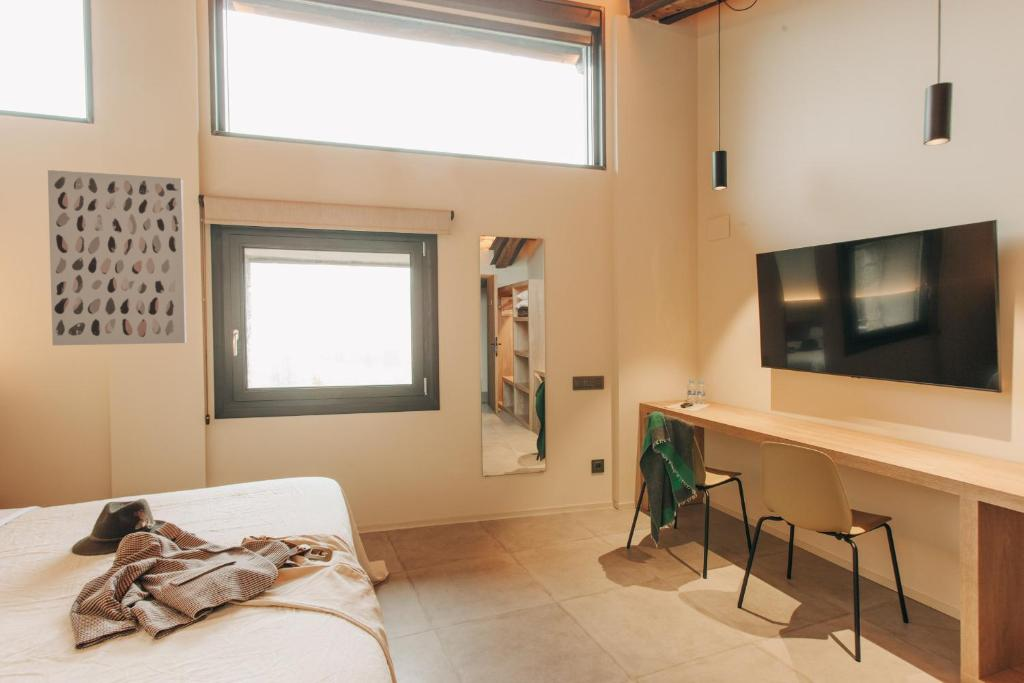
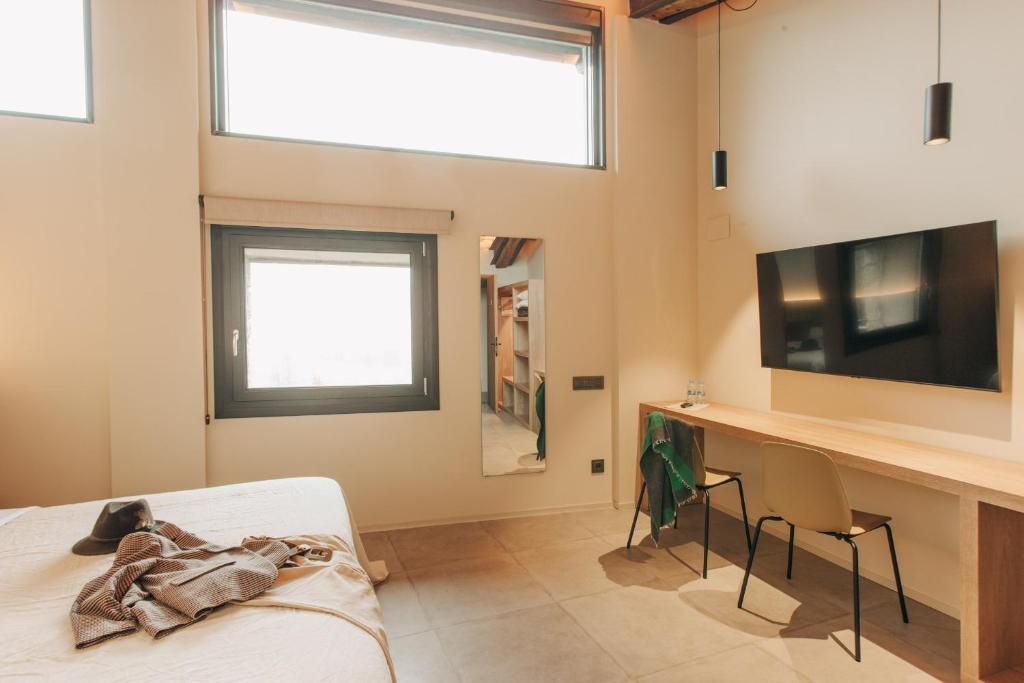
- wall art (119, 259)
